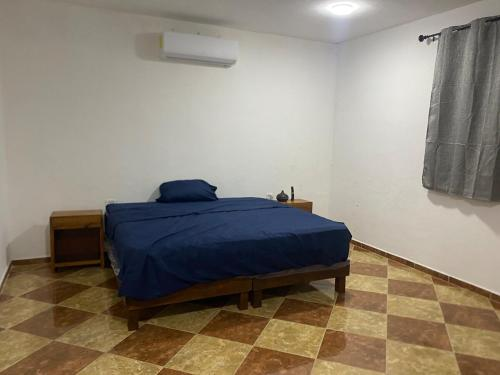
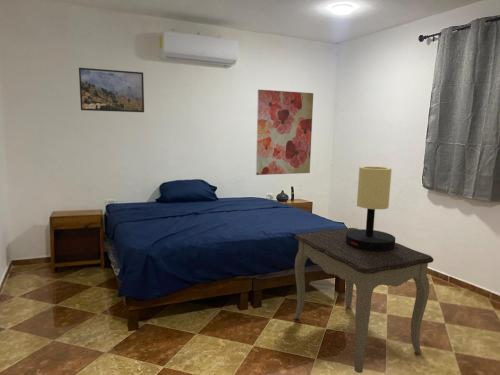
+ wall art (285, 133)
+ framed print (112, 90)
+ side table (356, 290)
+ table lamp (372, 206)
